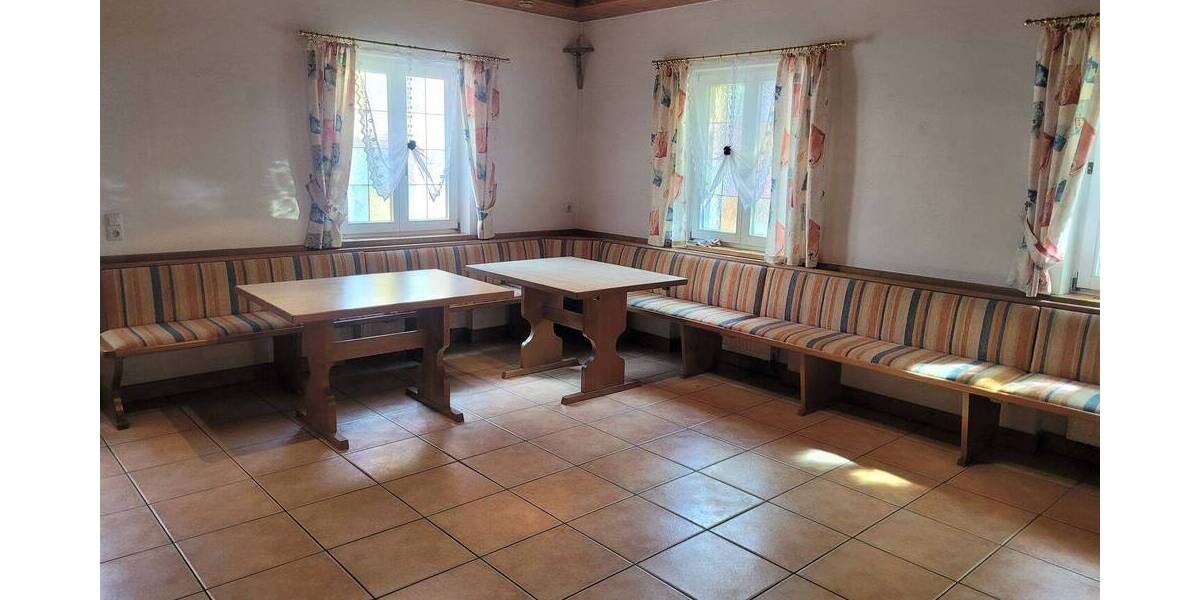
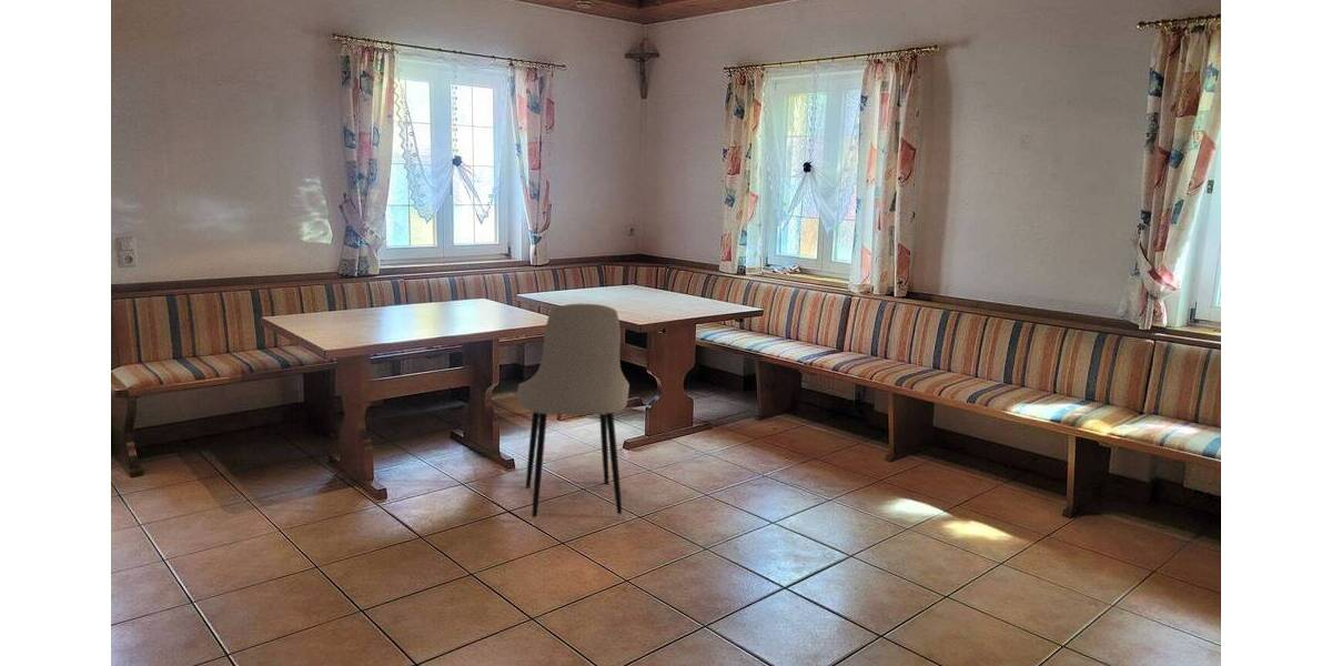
+ dining chair (574, 403)
